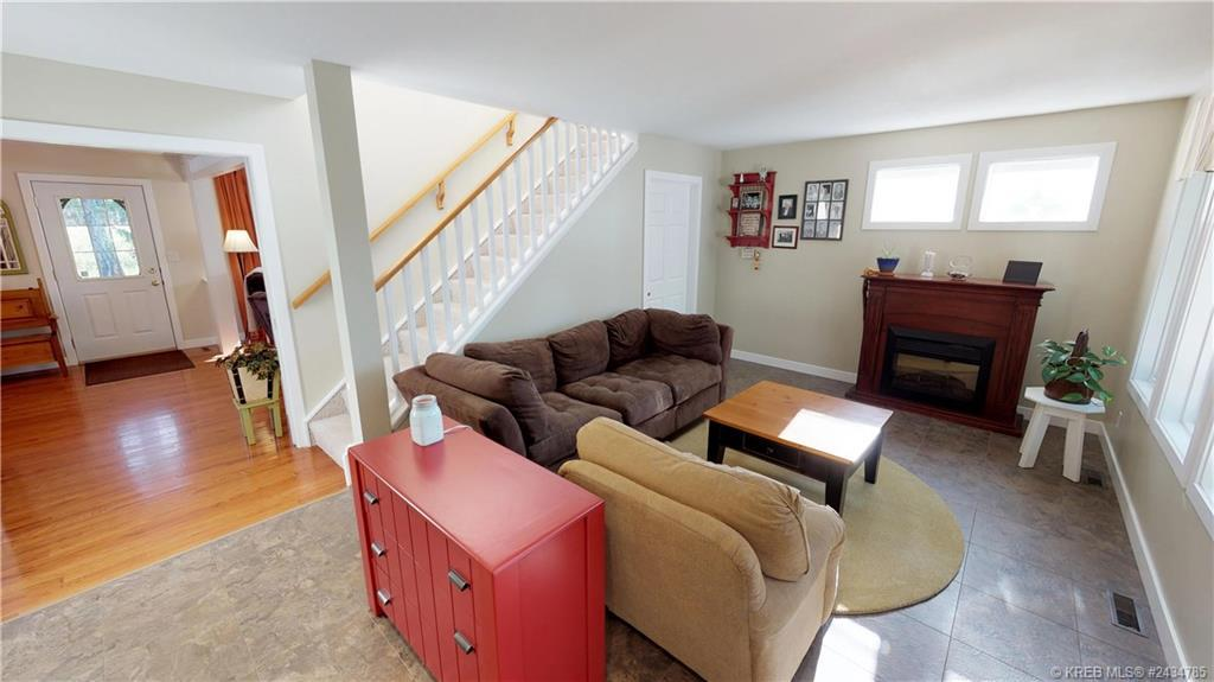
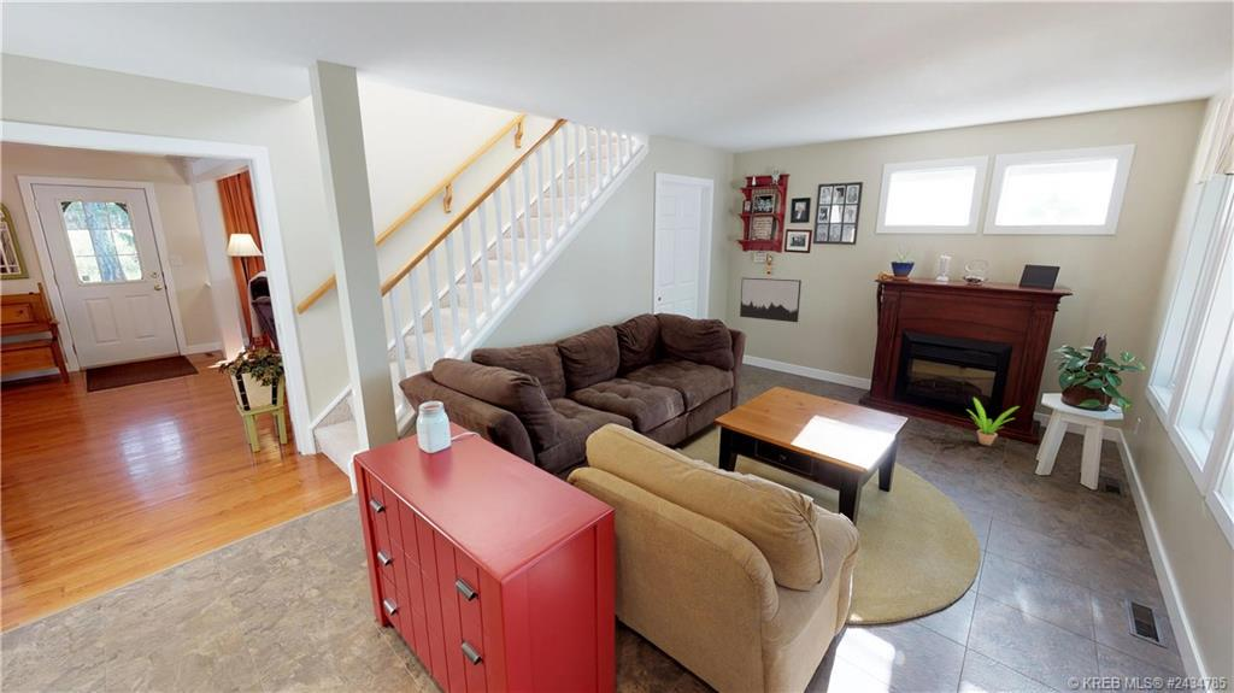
+ wall art (769, 299)
+ potted plant (989, 424)
